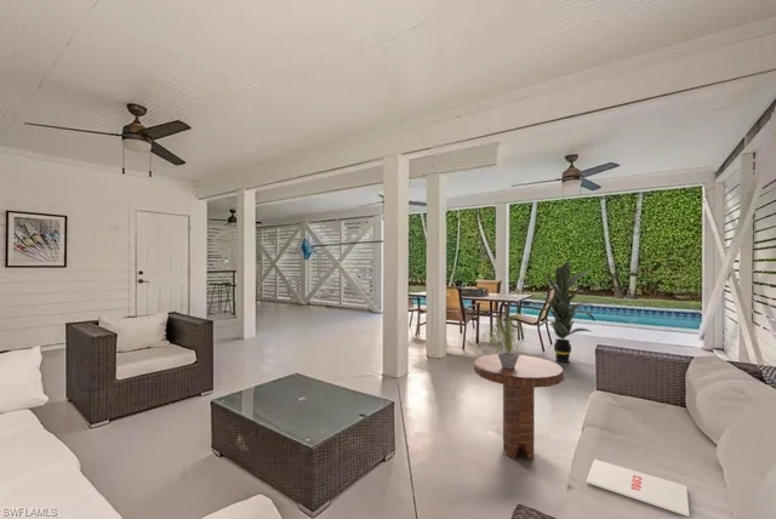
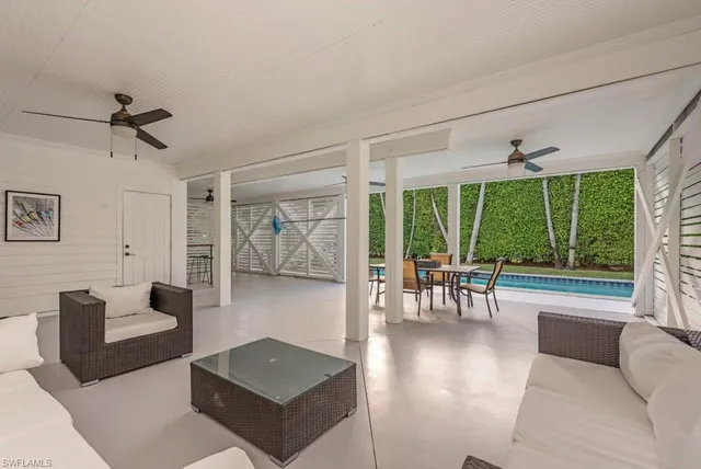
- side table (517, 407)
- indoor plant (566, 310)
- magazine (635, 484)
- potted plant (503, 337)
